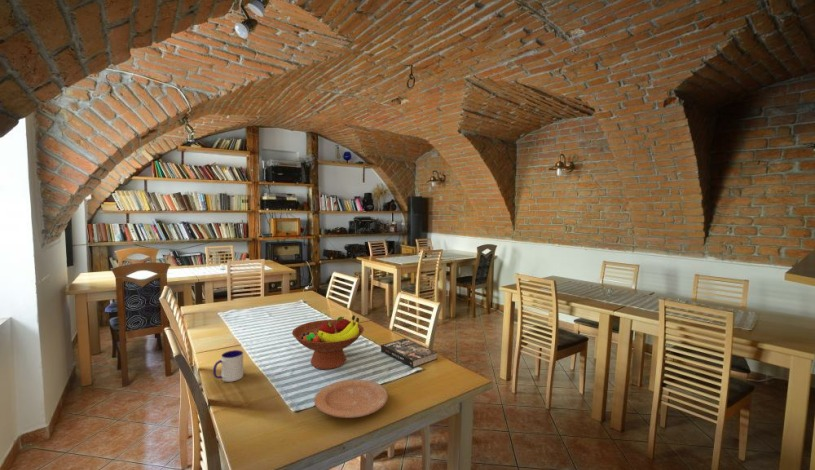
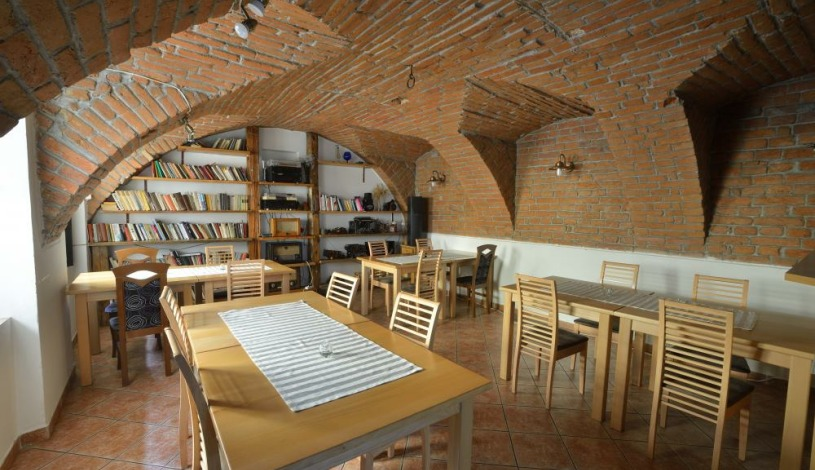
- mug (228, 366)
- book (408, 351)
- fruit bowl (328, 340)
- plate (351, 401)
